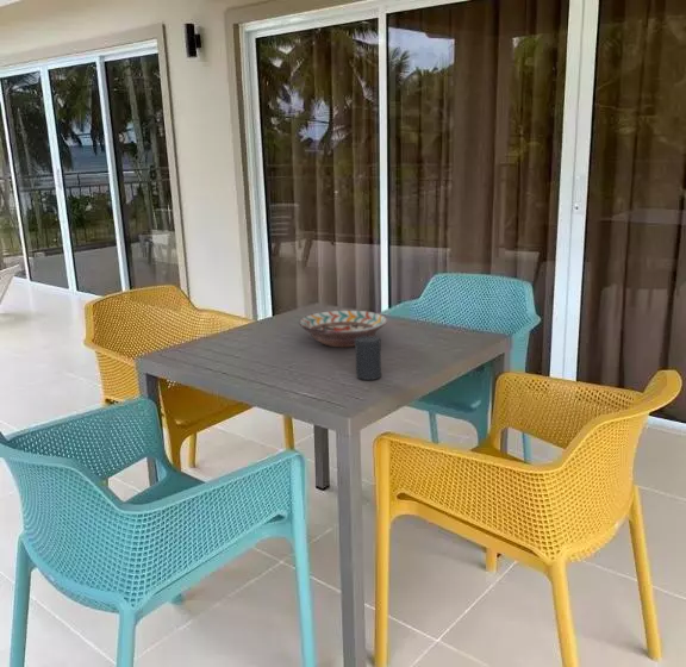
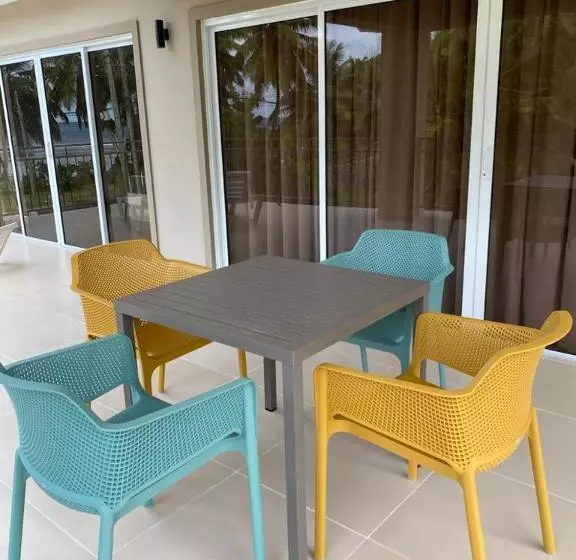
- cup (368, 357)
- decorative bowl (343, 330)
